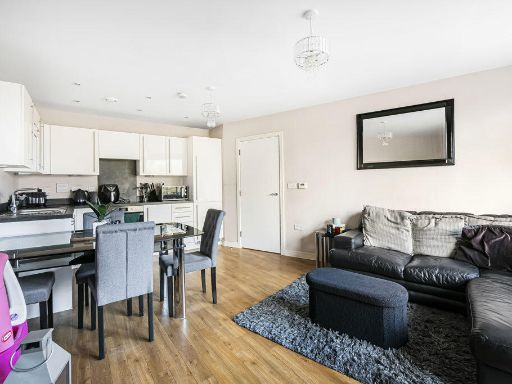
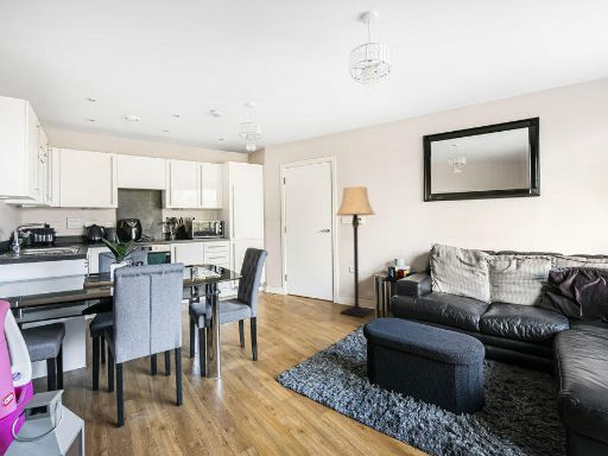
+ lamp (355, 249)
